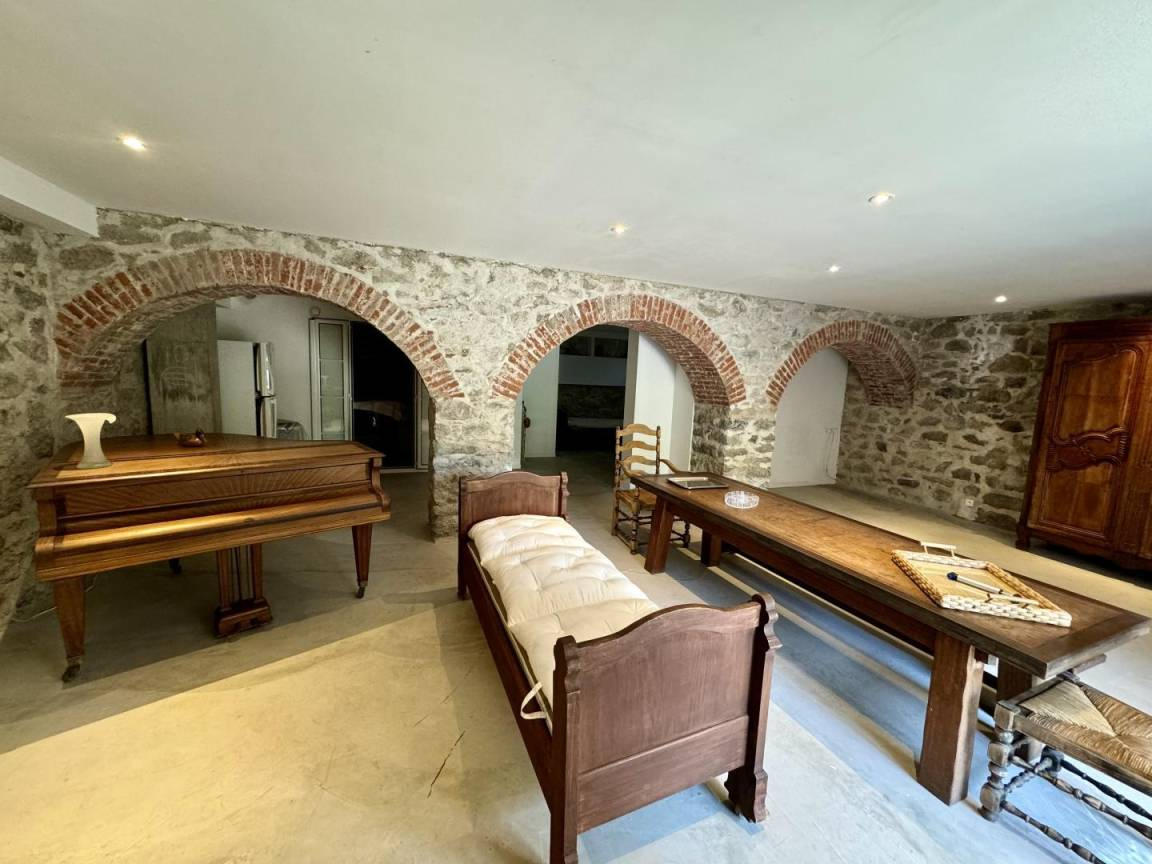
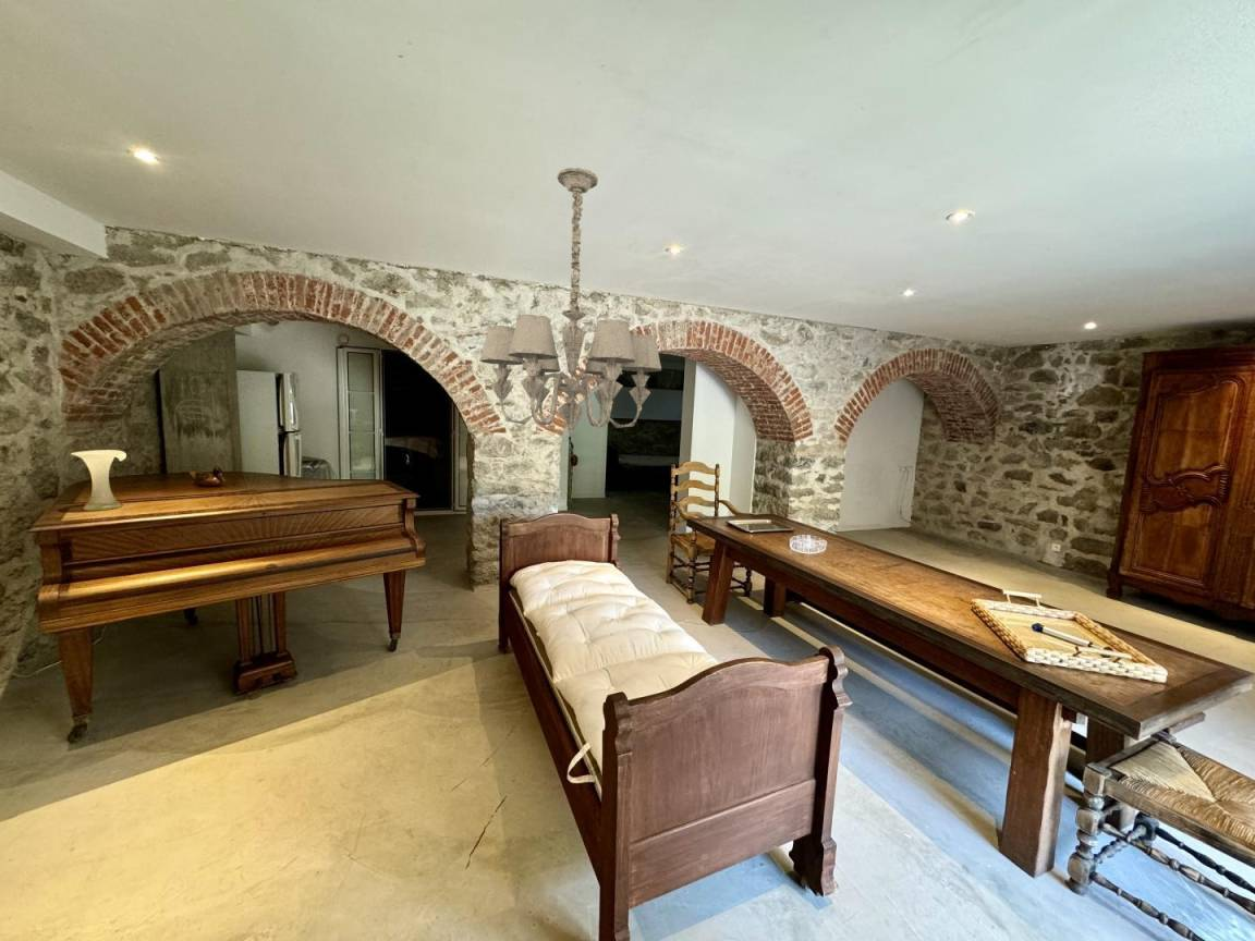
+ chandelier (574, 310)
